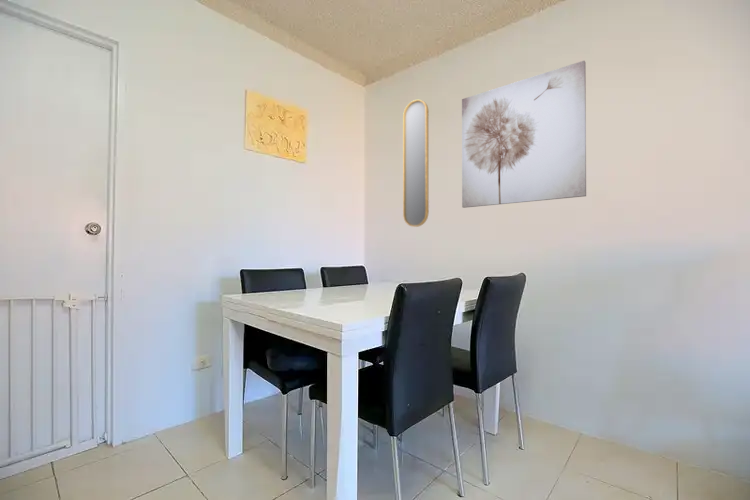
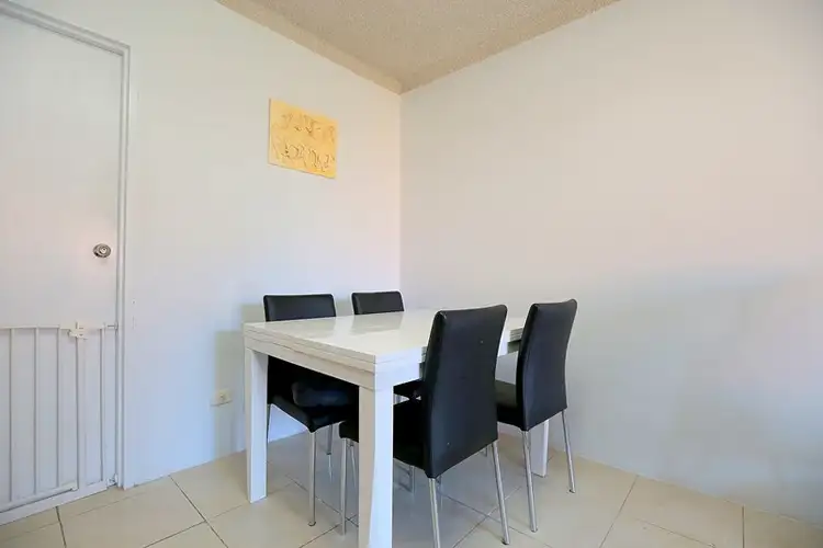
- wall art (517, 142)
- home mirror (415, 163)
